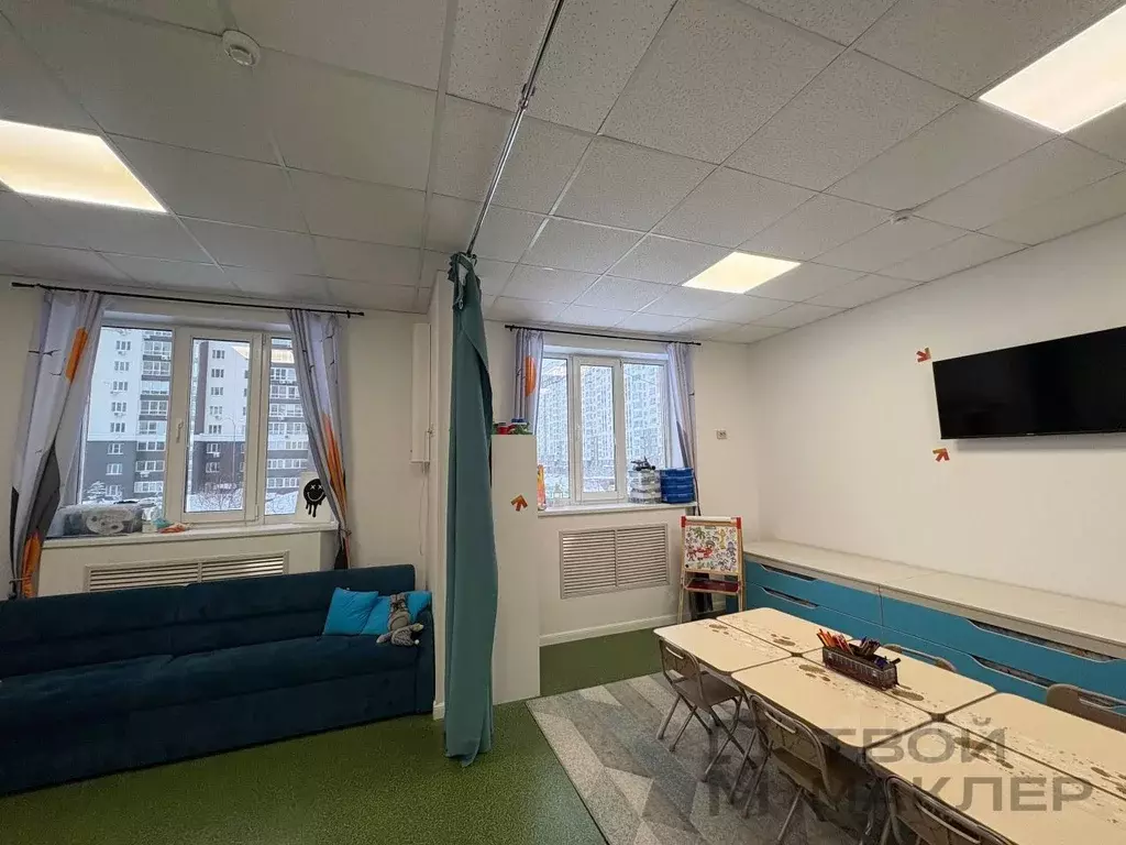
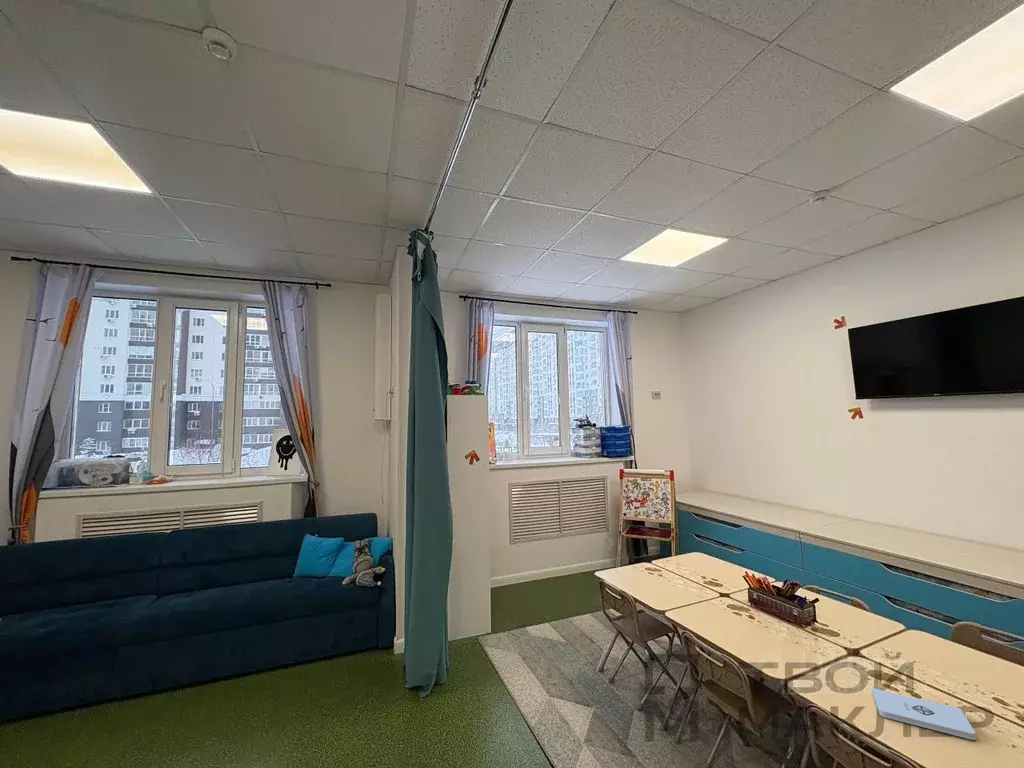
+ notepad (920, 712)
